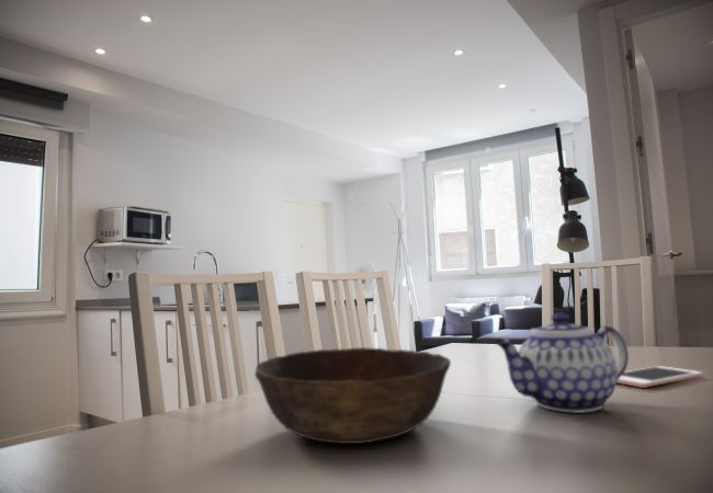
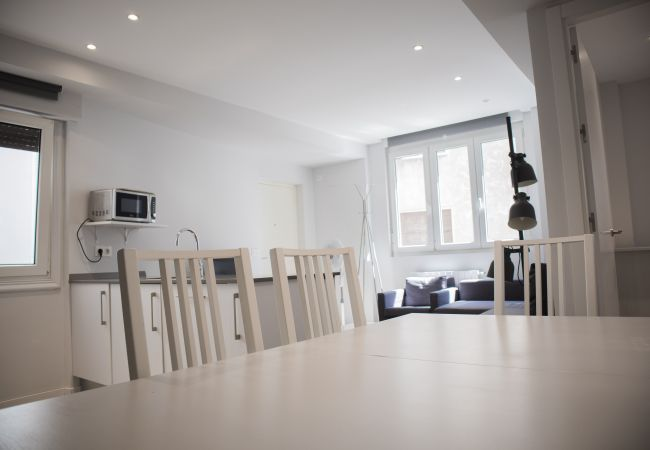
- bowl (352, 393)
- cell phone (653, 376)
- teapot (564, 358)
